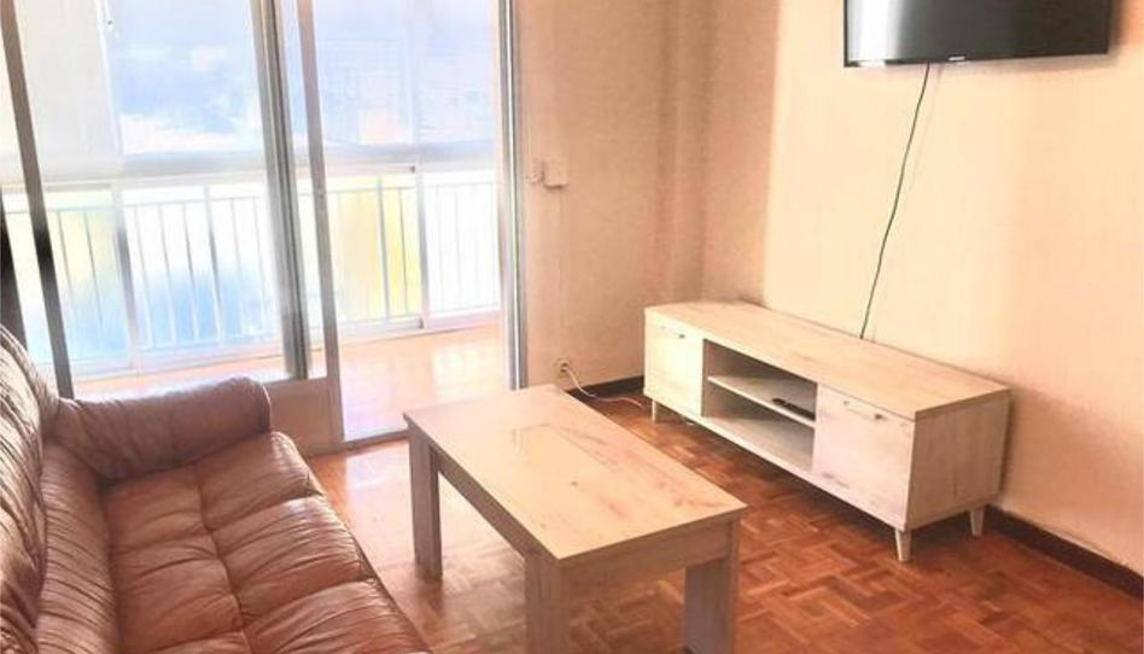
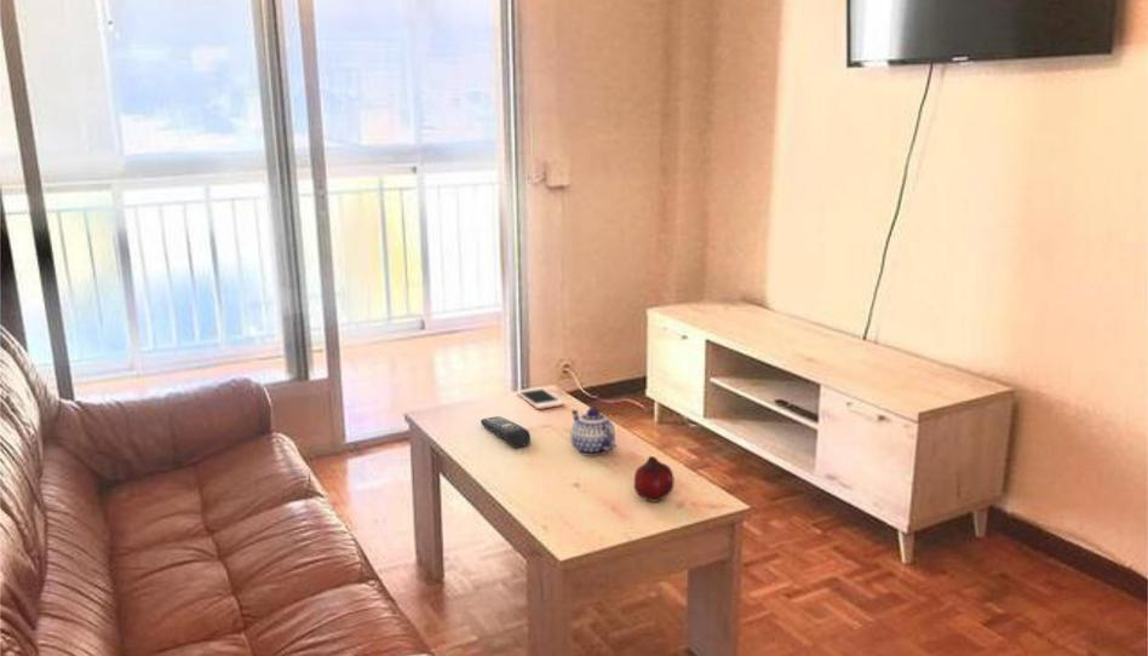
+ cell phone (539, 397)
+ remote control (505, 428)
+ fruit (653, 478)
+ teapot (592, 428)
